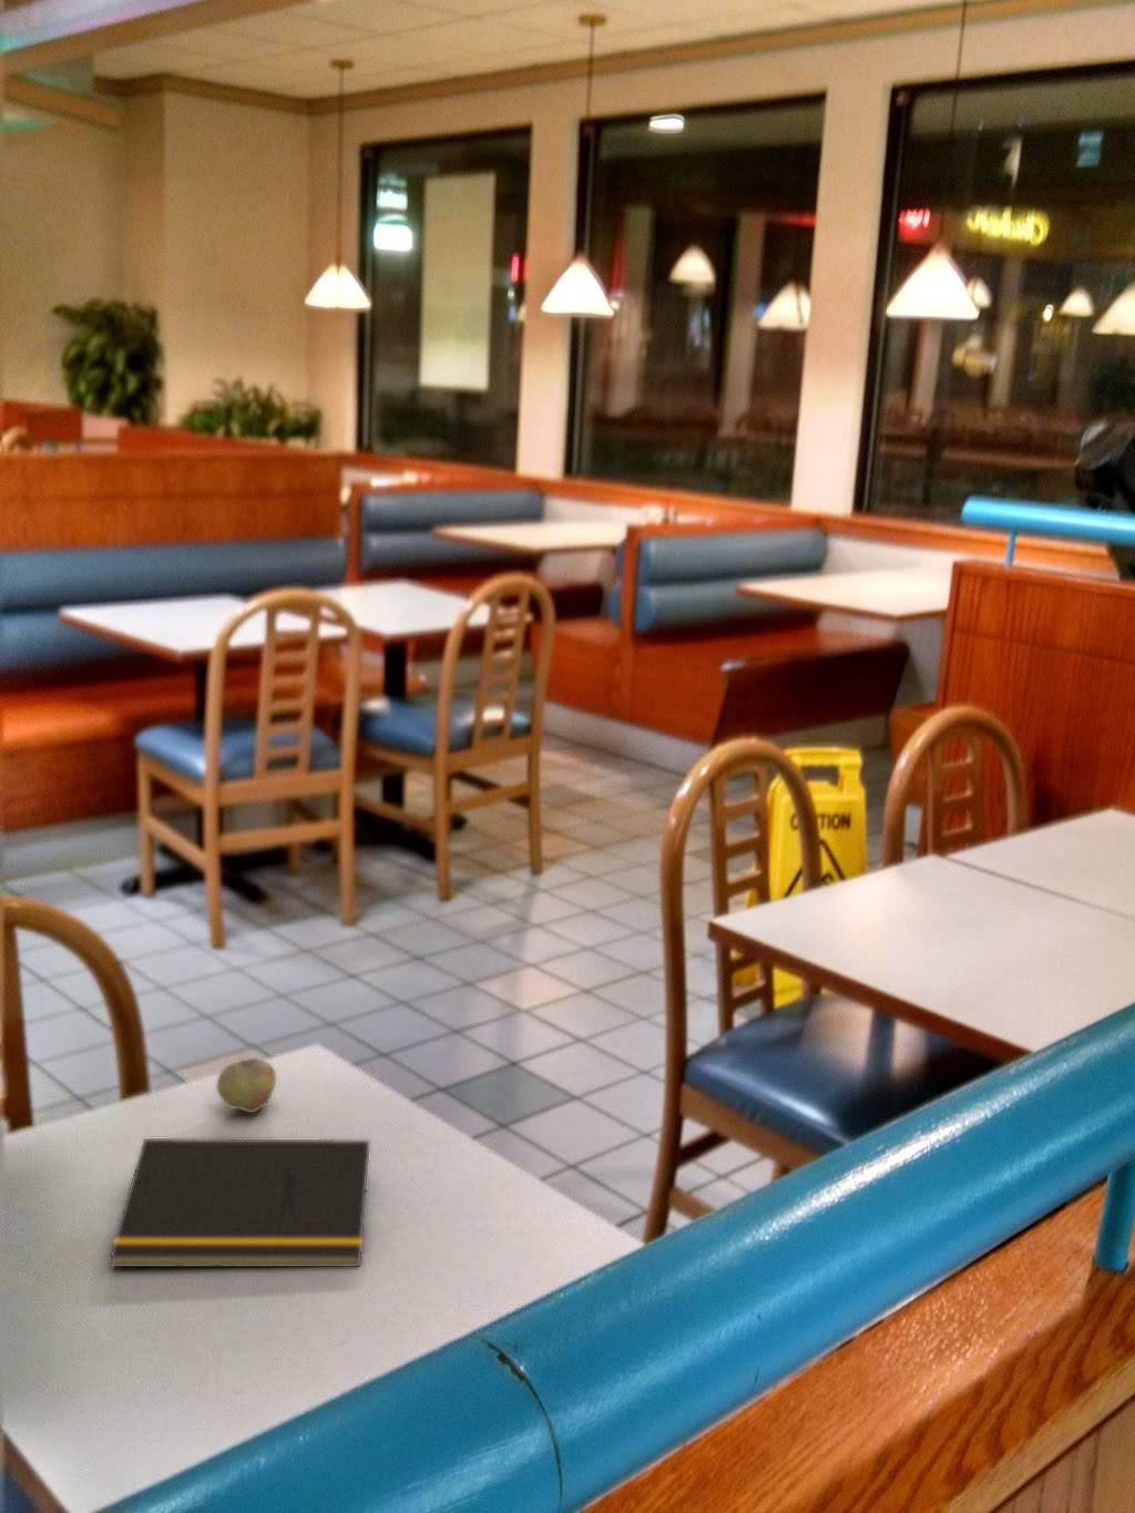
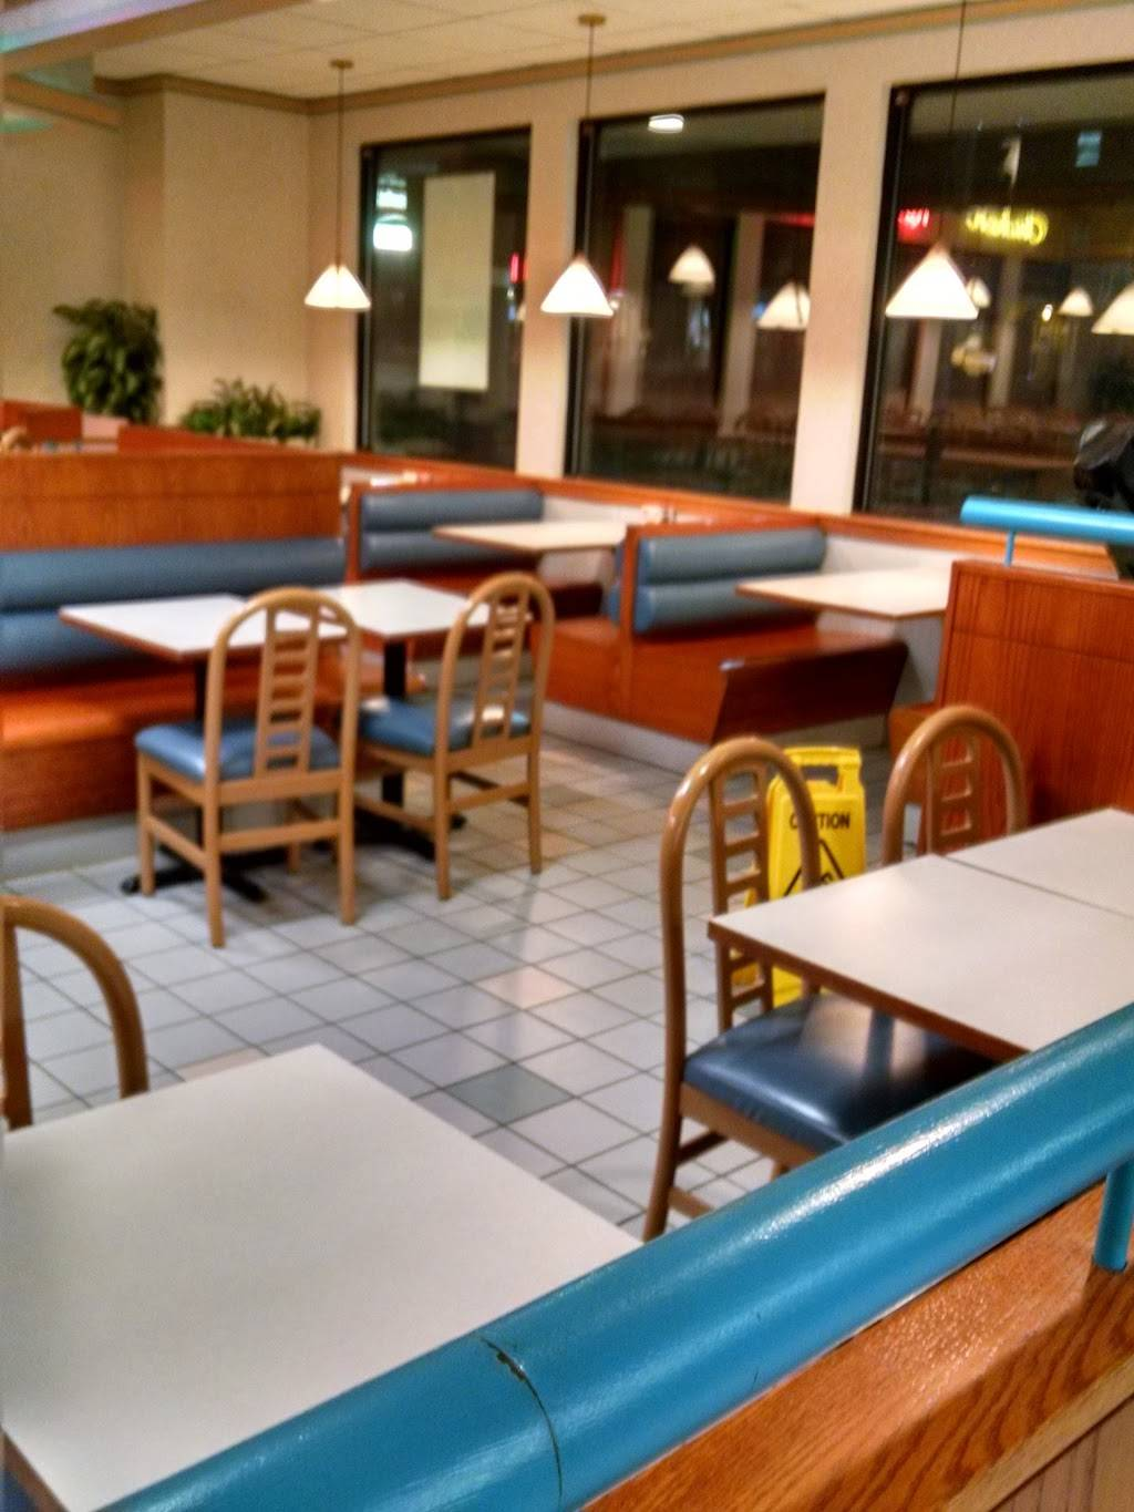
- notepad (247, 1199)
- apple (252, 1084)
